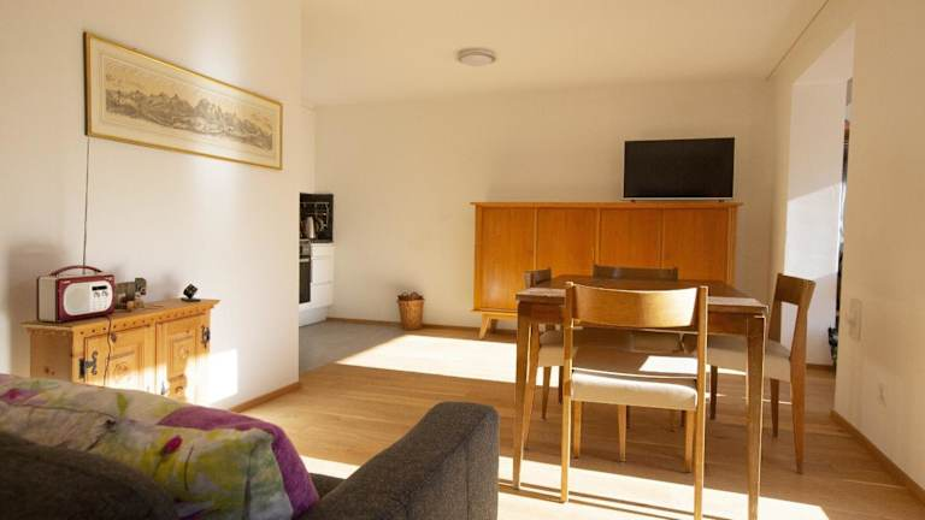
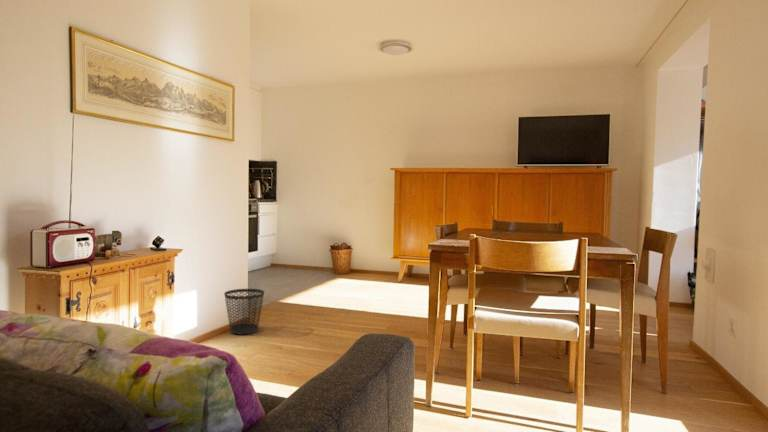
+ wastebasket (244, 311)
